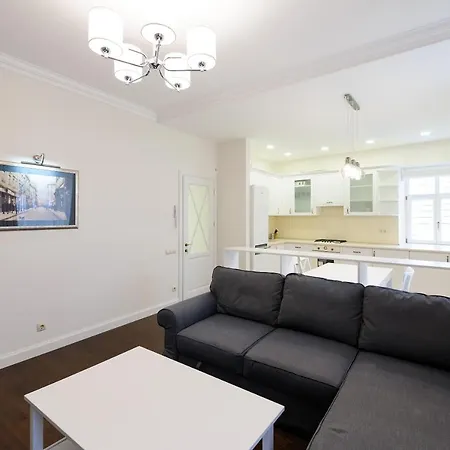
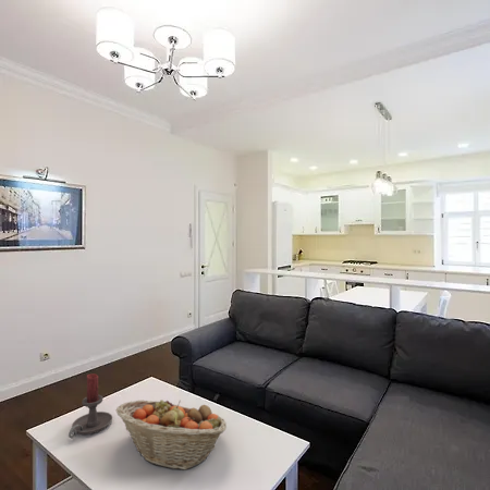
+ fruit basket (171, 425)
+ candle holder (88, 402)
